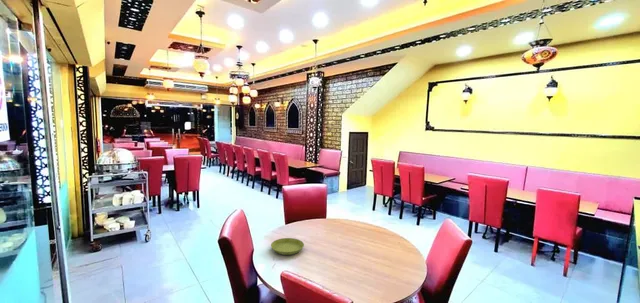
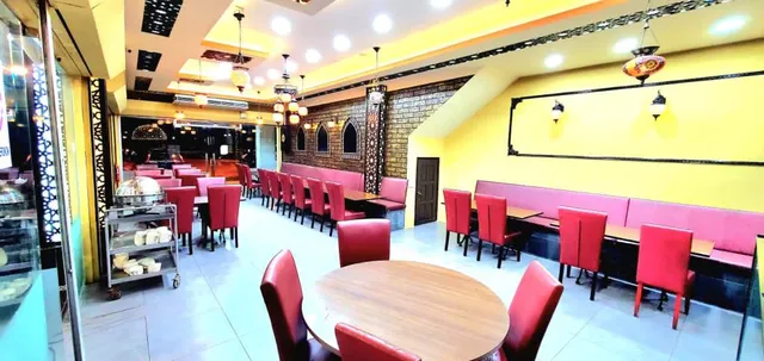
- saucer (287, 246)
